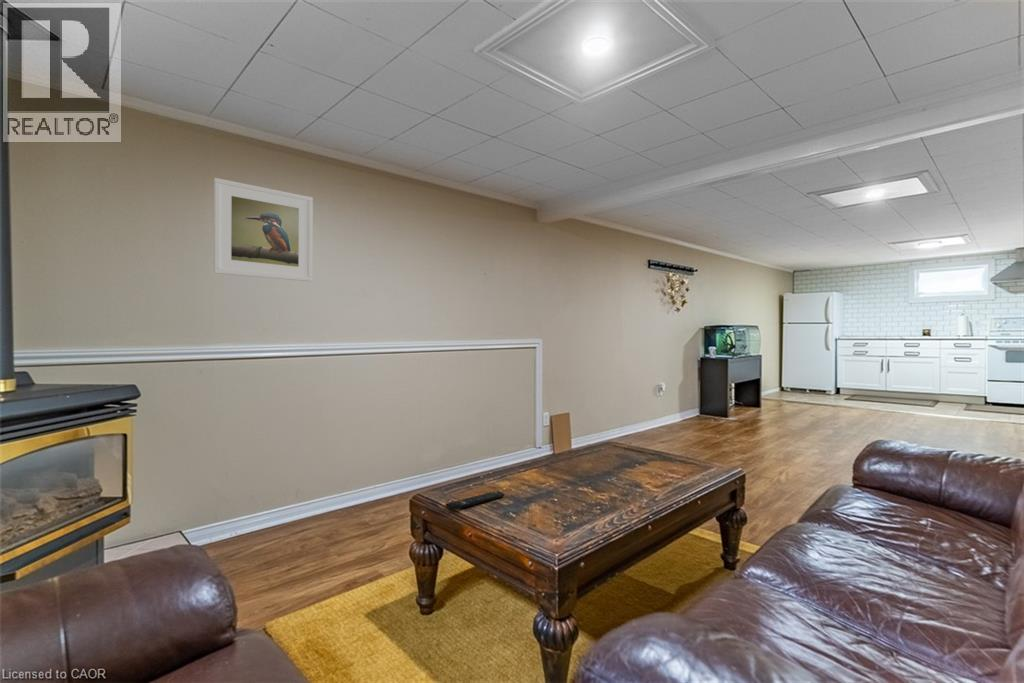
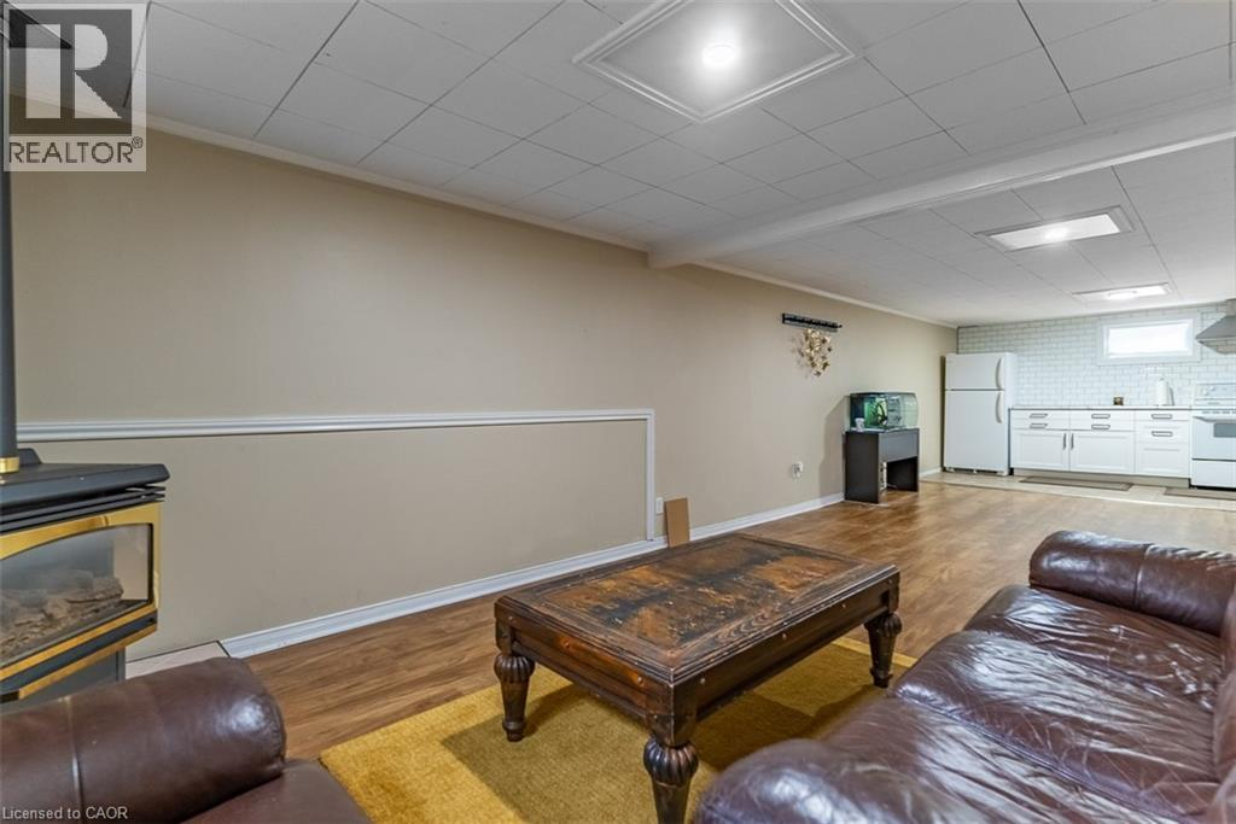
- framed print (266, 233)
- remote control (476, 500)
